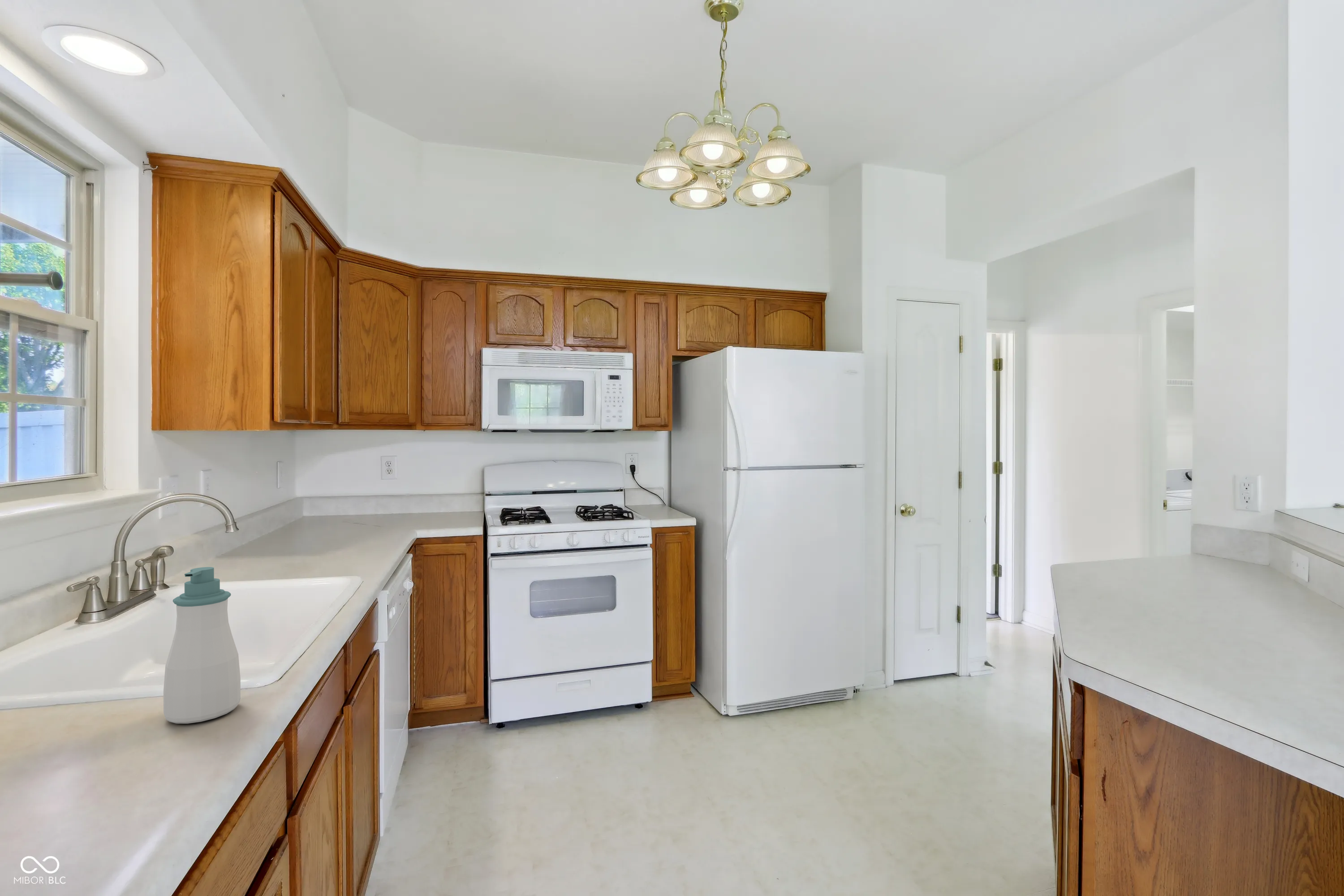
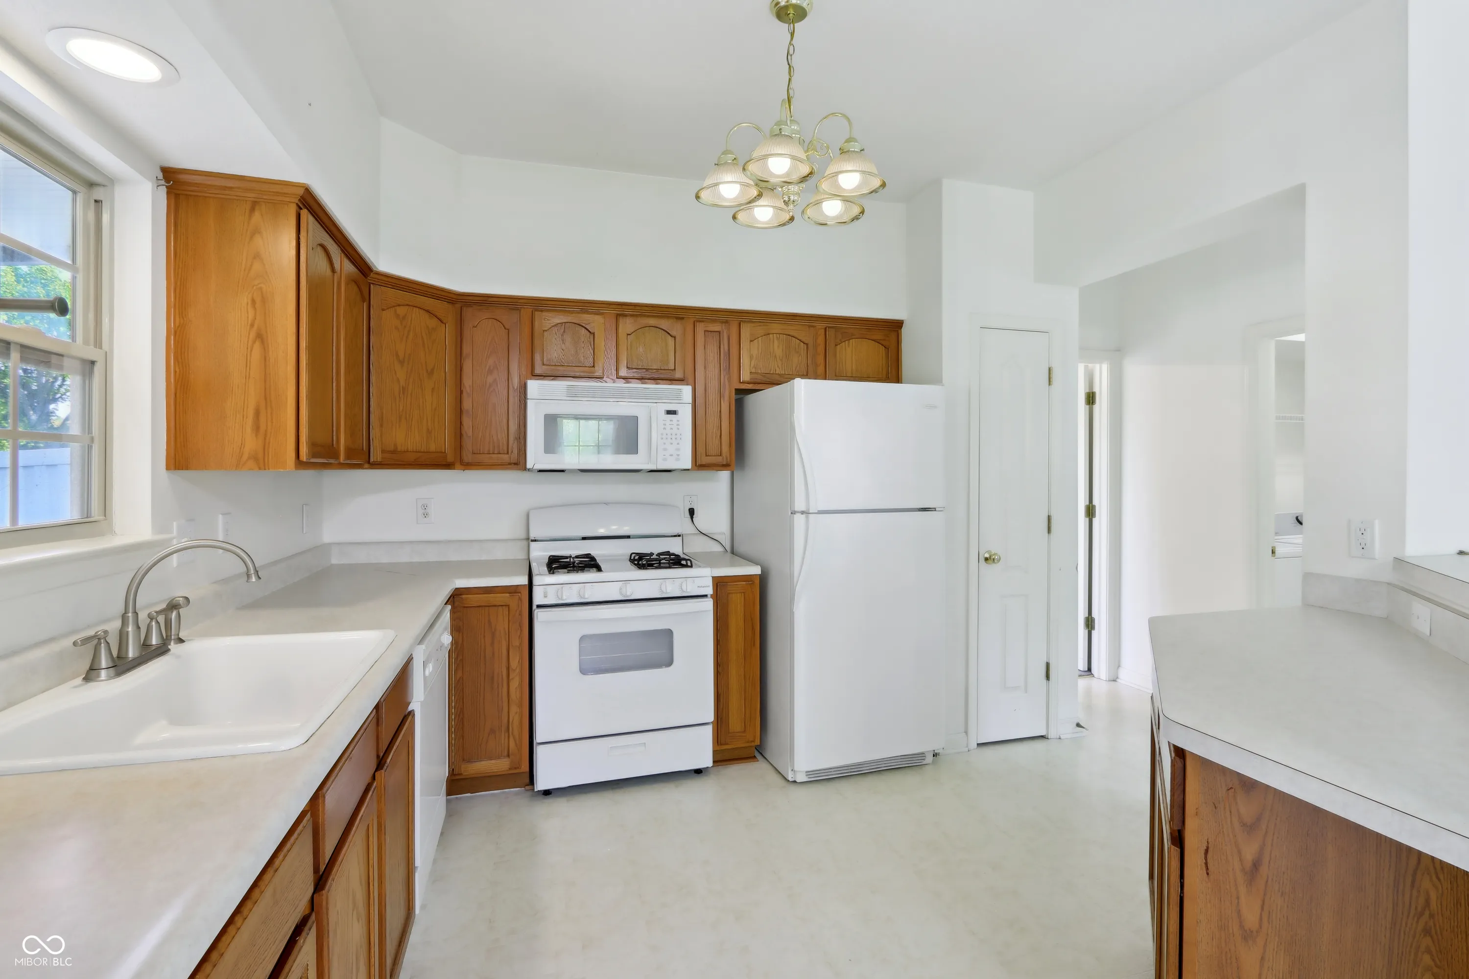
- soap bottle (202, 641)
